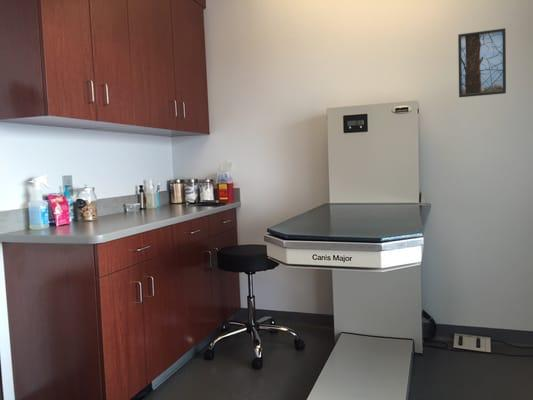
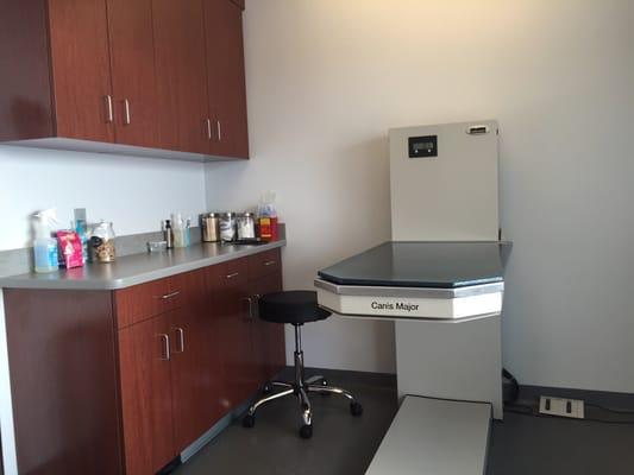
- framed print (481, 63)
